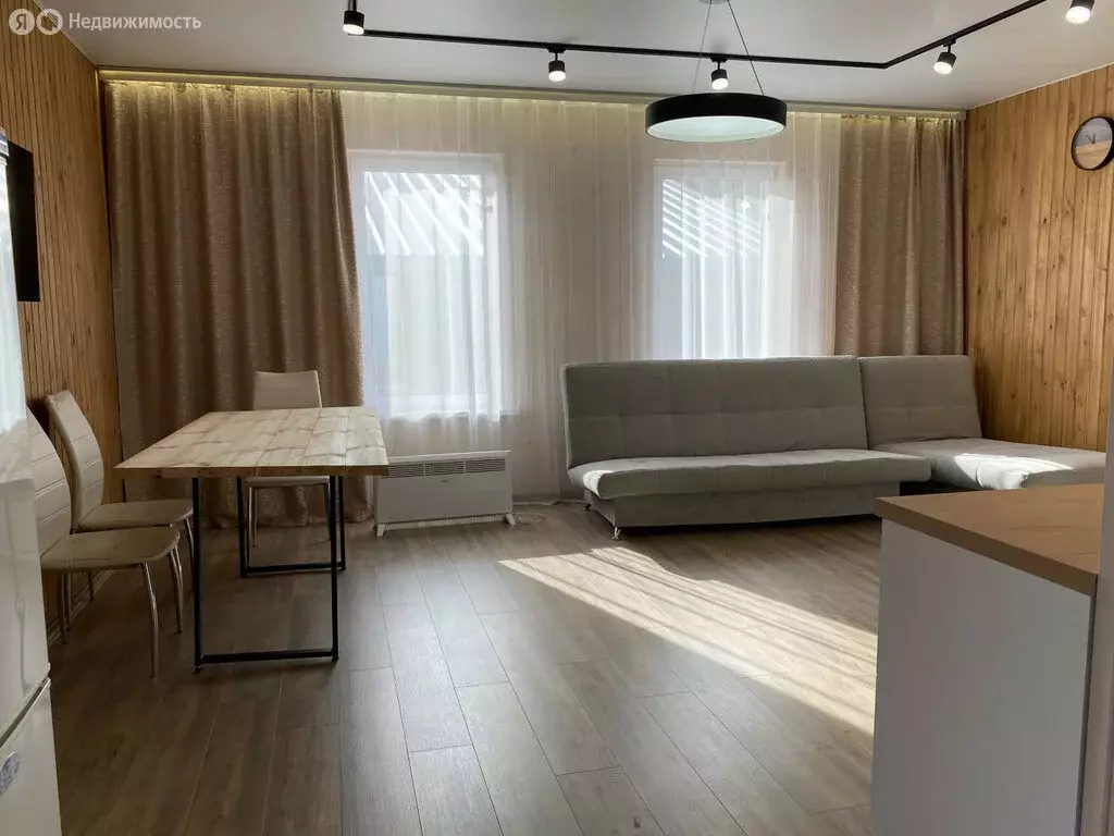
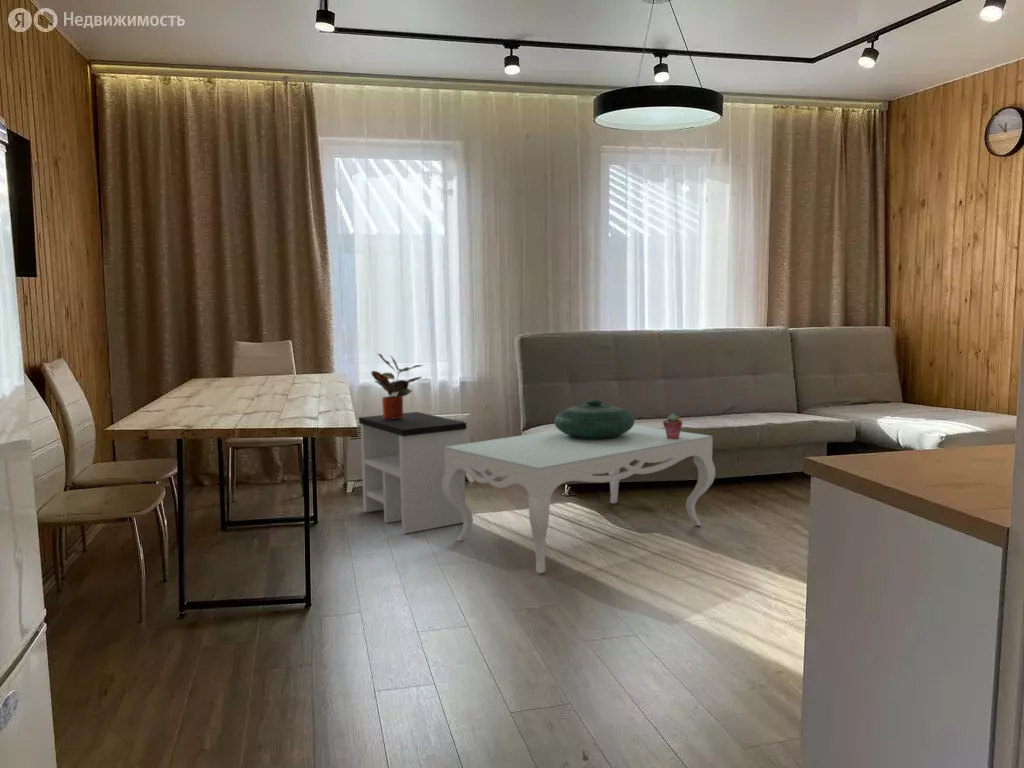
+ potted plant (398, 385)
+ coffee table (584, 481)
+ side table (412, 468)
+ potted succulent (672, 425)
+ decorative bowl (594, 417)
